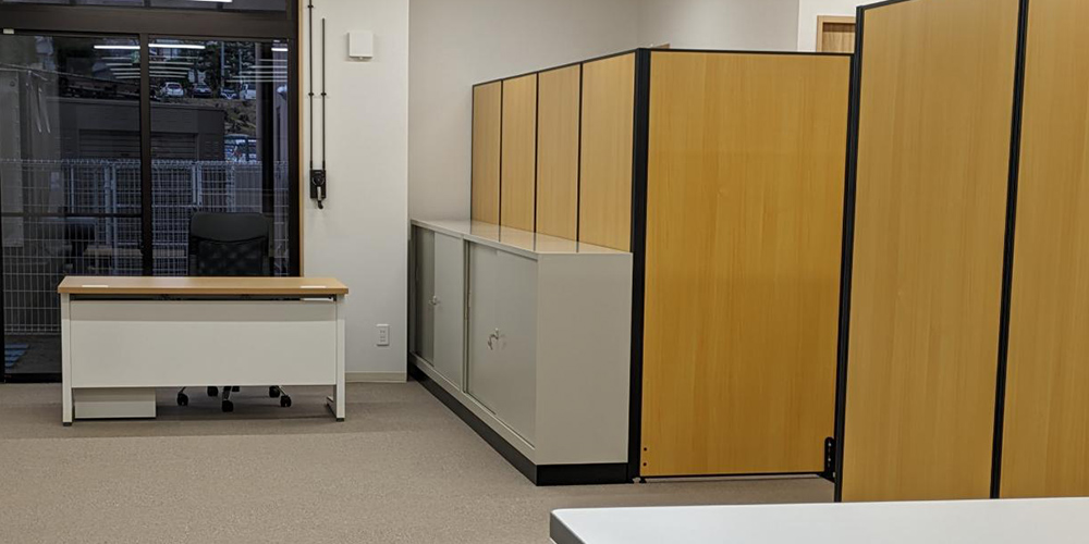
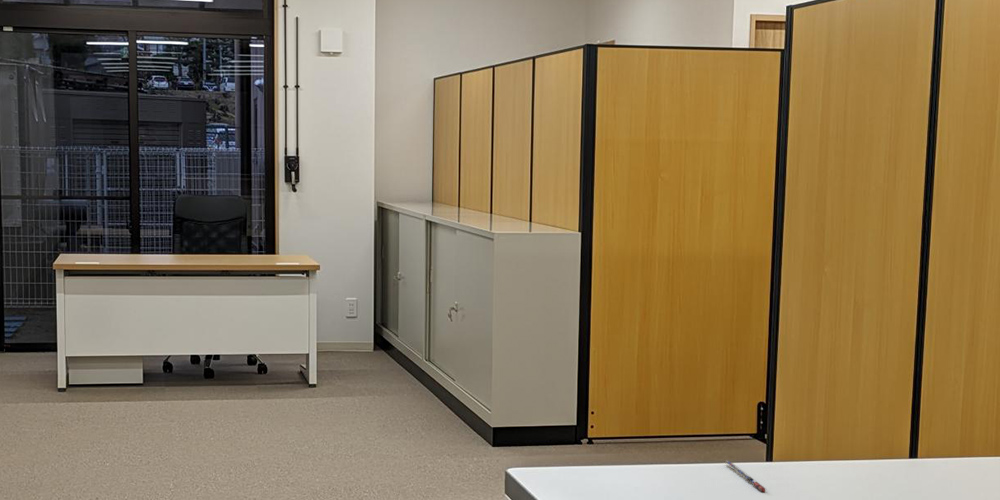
+ pen (744, 474)
